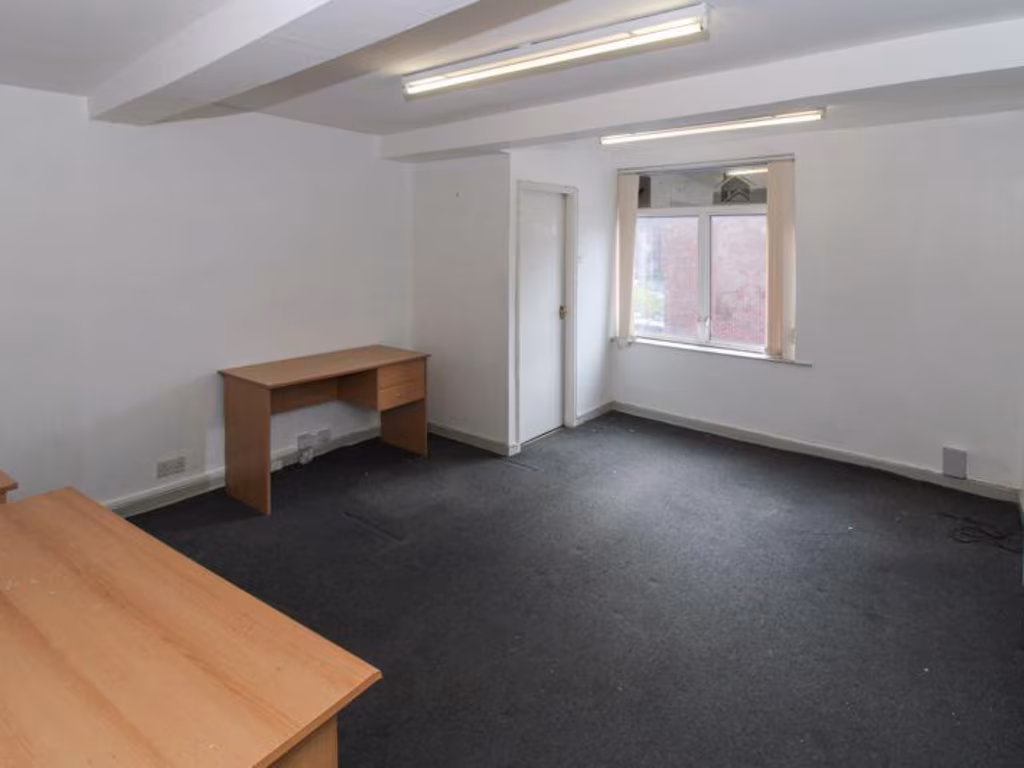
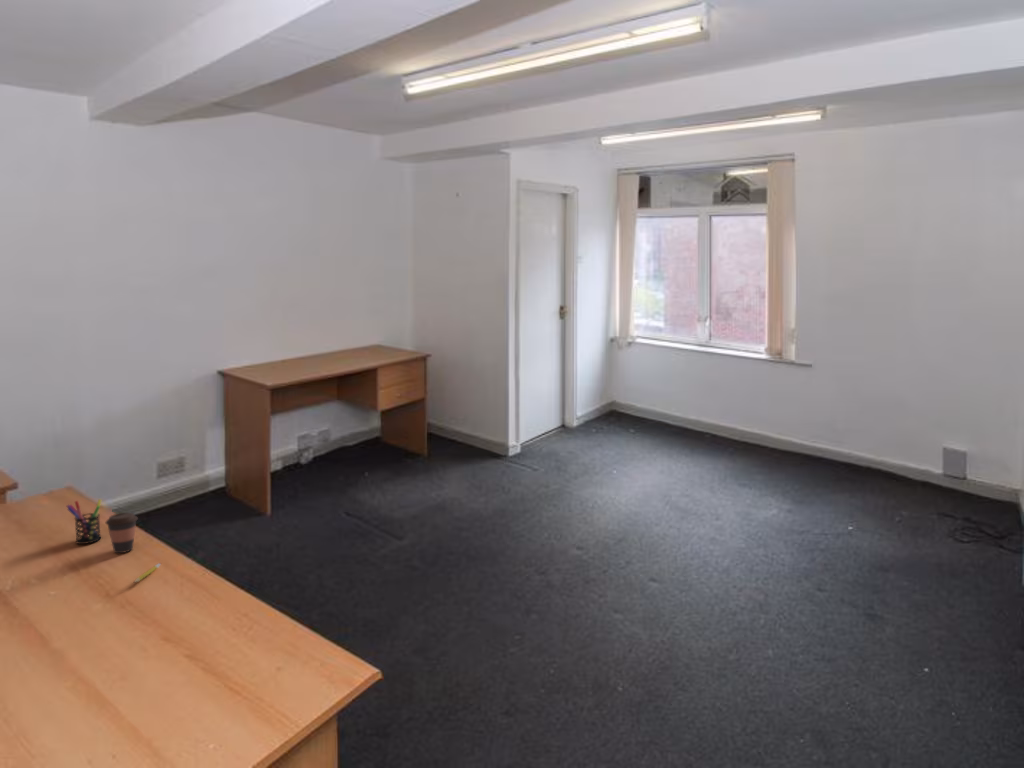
+ pencil (147, 573)
+ coffee cup (122, 533)
+ pen holder (88, 519)
